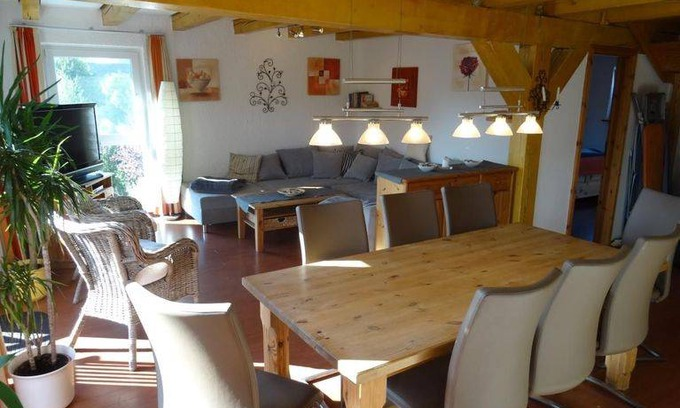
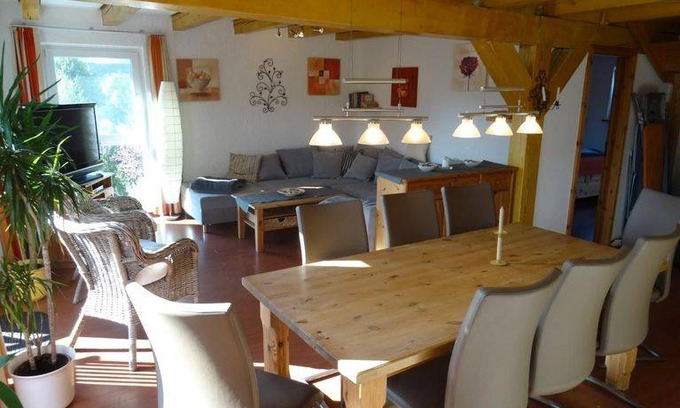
+ candle (500, 234)
